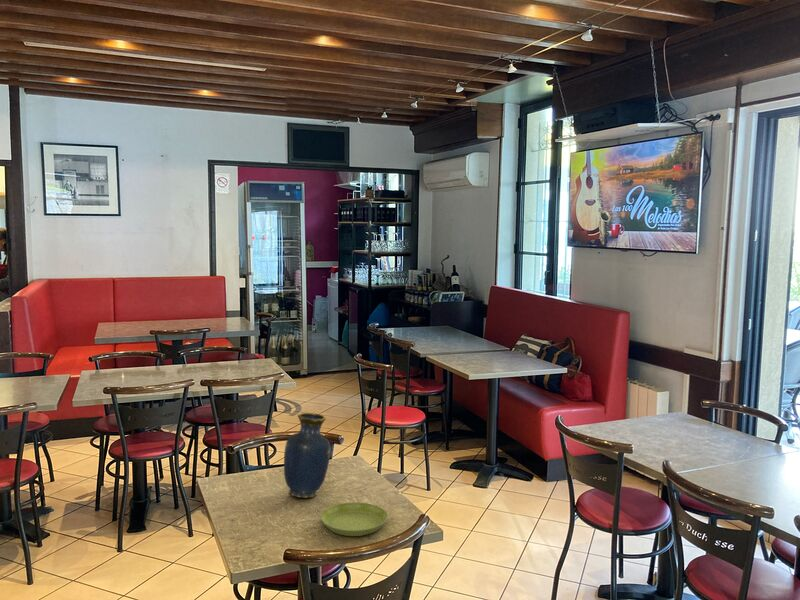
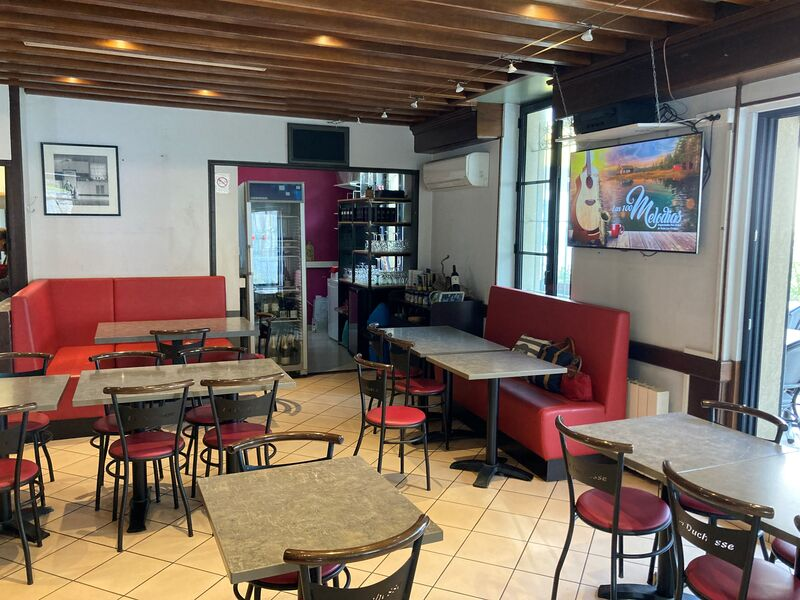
- vase (307, 454)
- saucer (354, 520)
